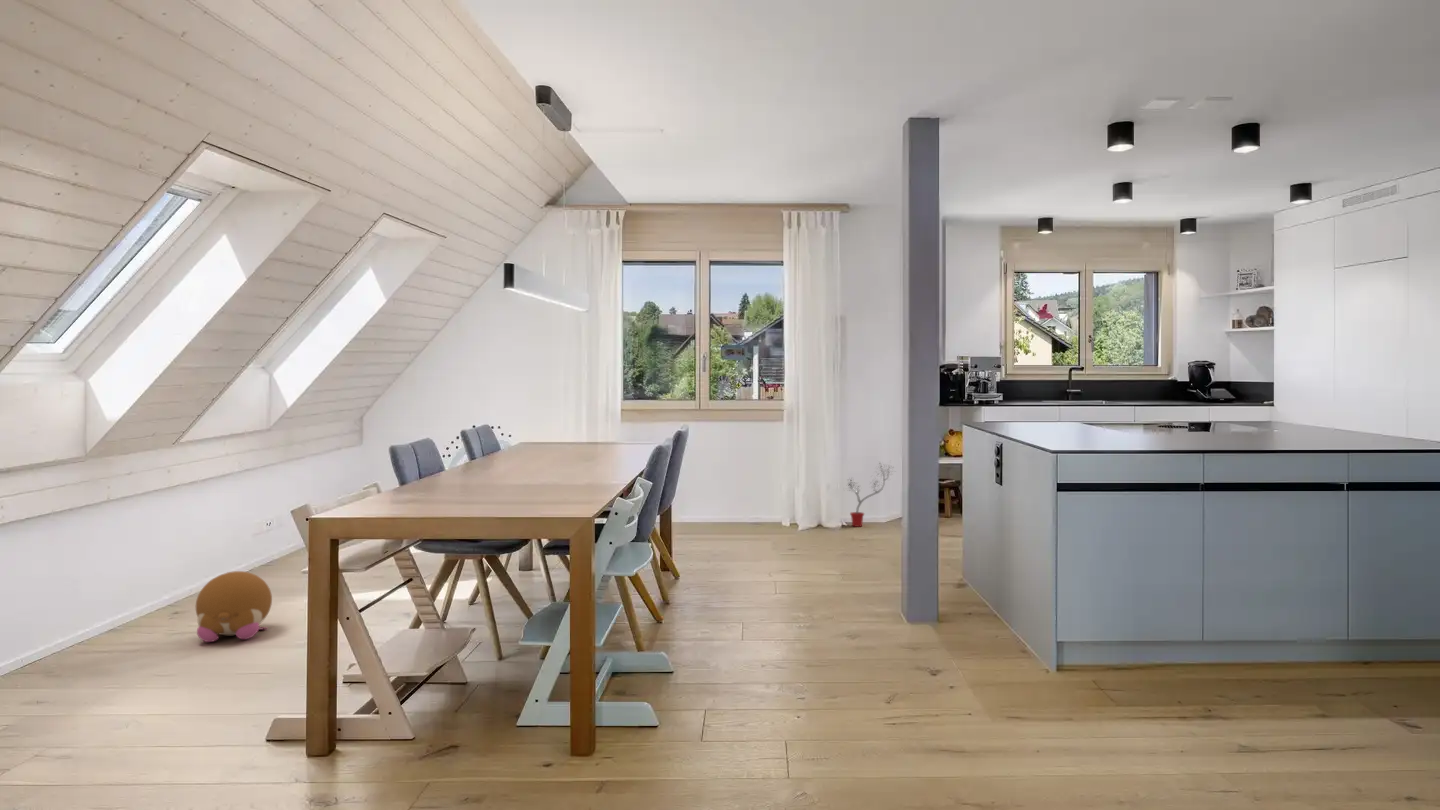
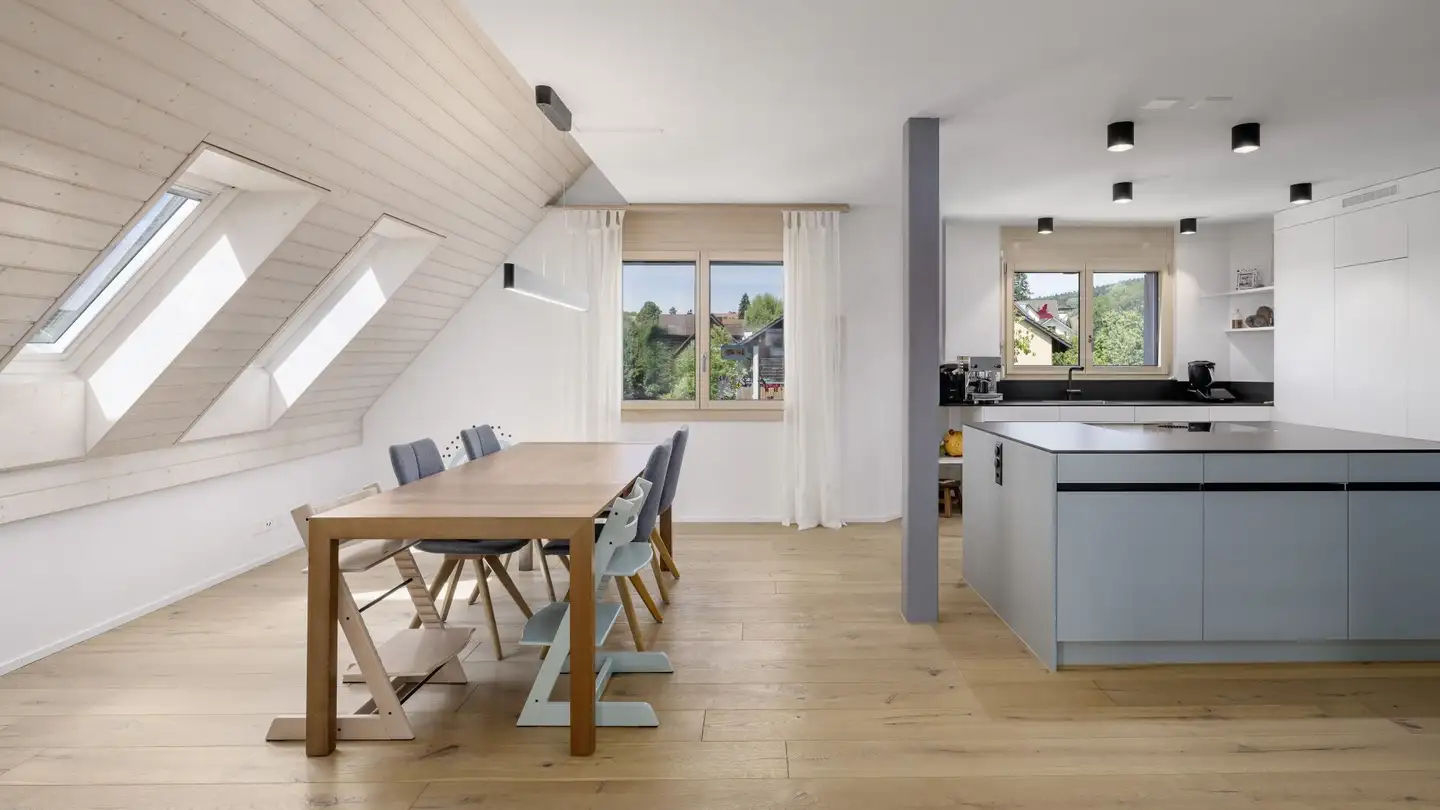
- plush toy (233, 603)
- potted tree (870, 494)
